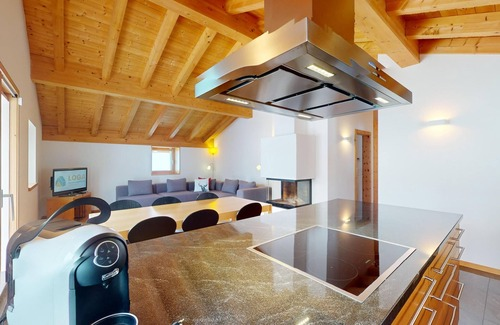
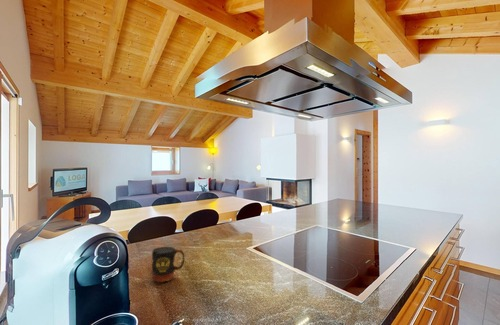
+ mug (168, 263)
